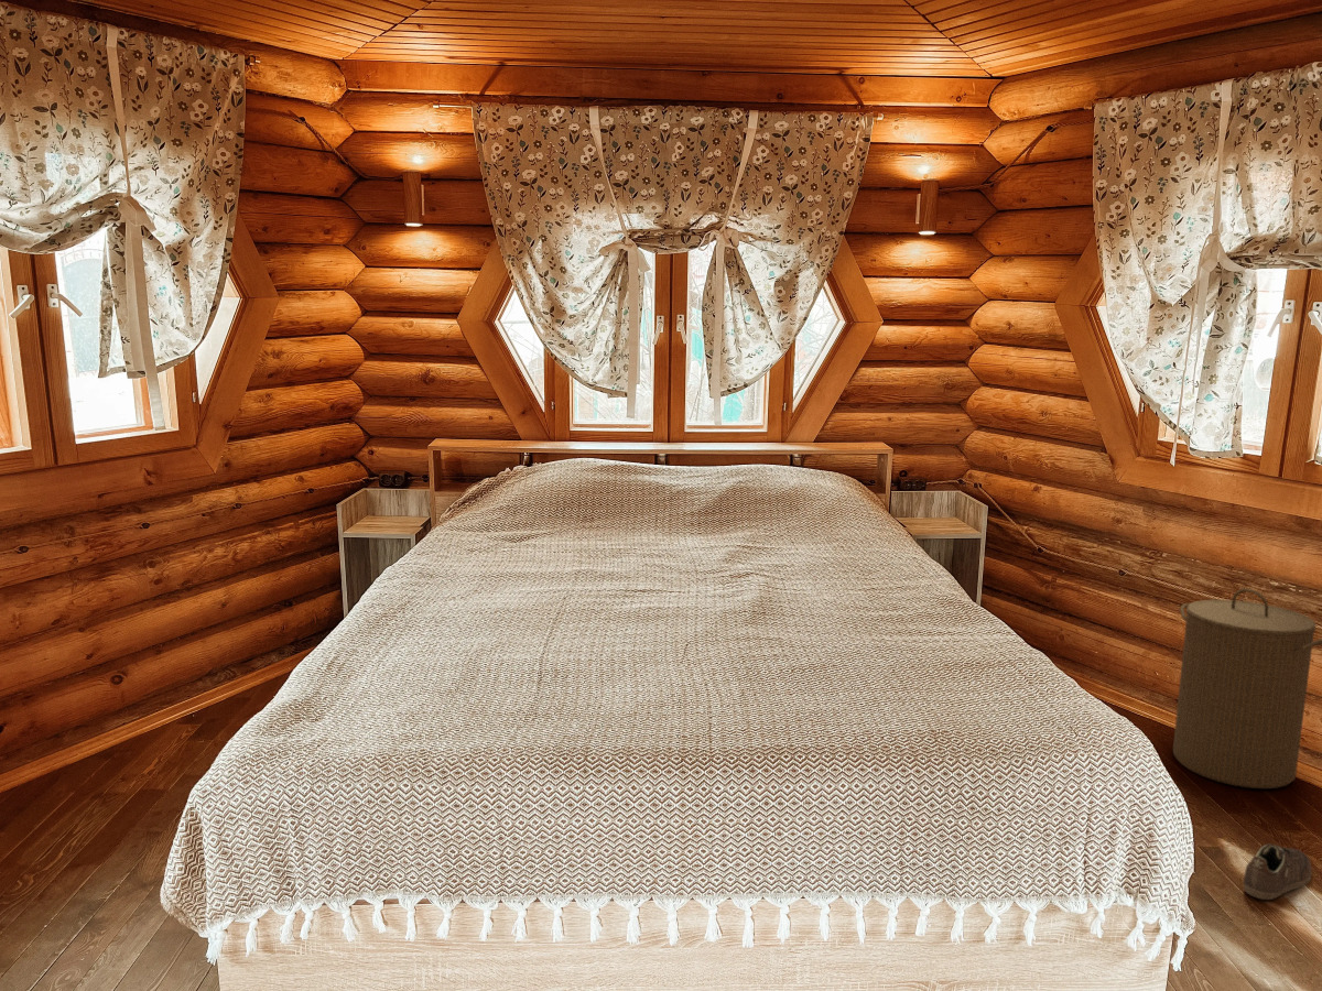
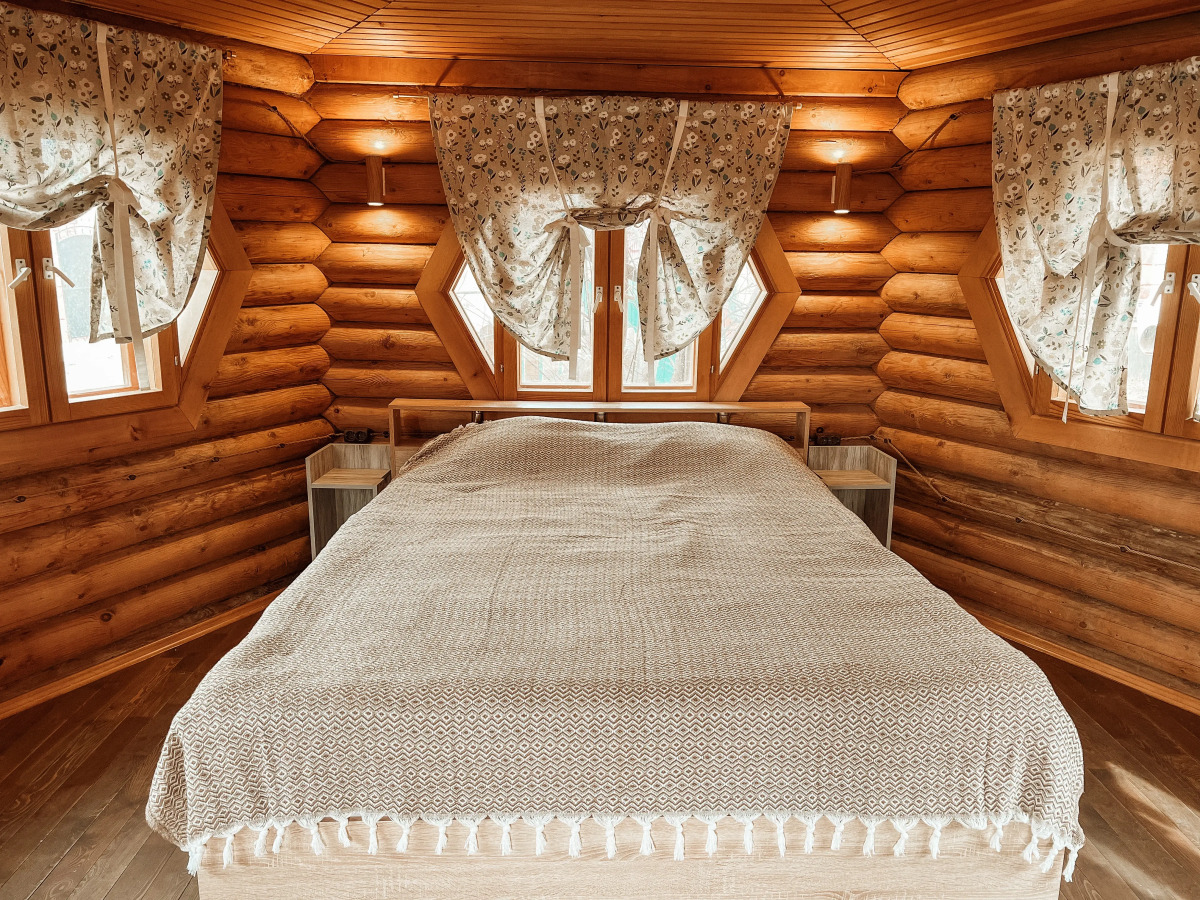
- sneaker (1281, 862)
- laundry hamper (1242, 678)
